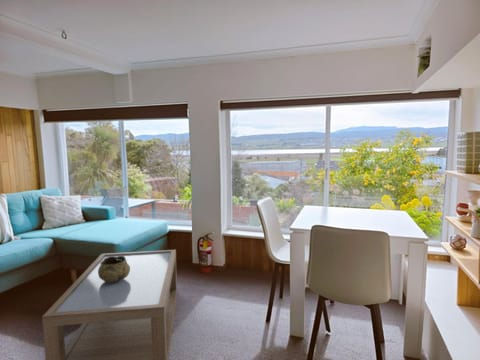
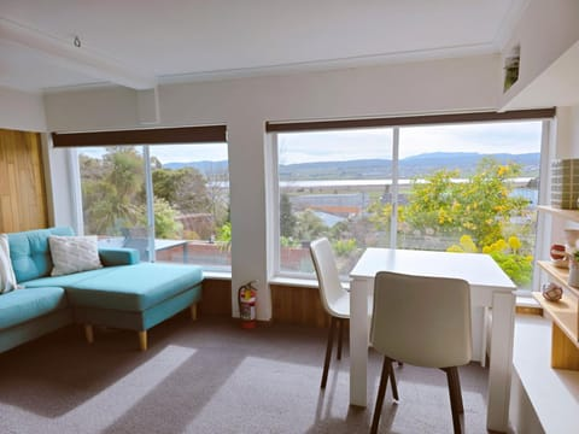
- coffee table (127, 301)
- decorative bowl (113, 268)
